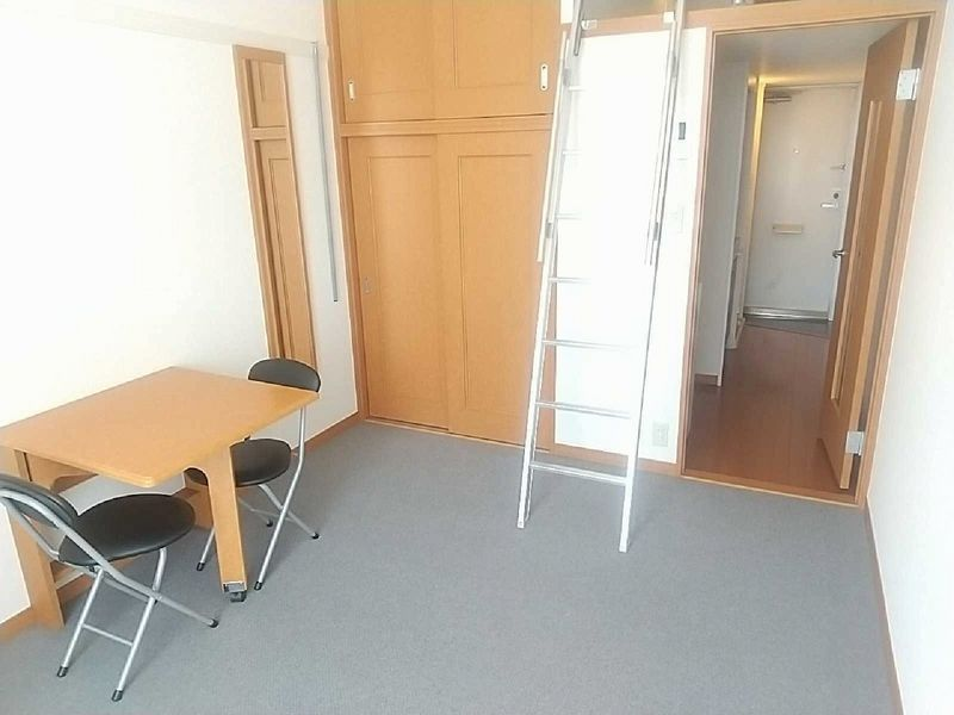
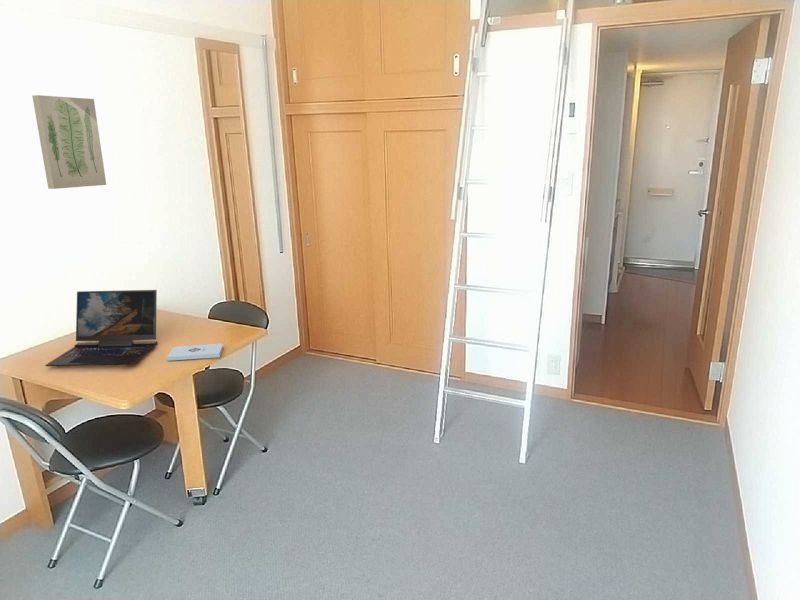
+ laptop (104, 327)
+ wall art (71, 142)
+ notepad (196, 351)
